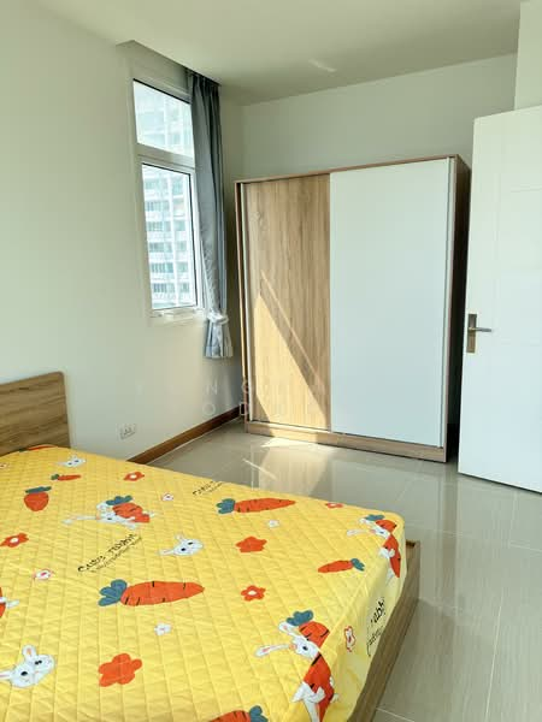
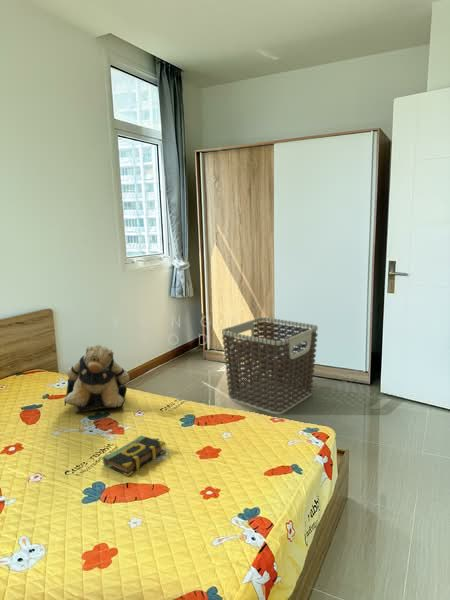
+ clothes hamper (270, 362)
+ teddy bear (92, 372)
+ book (138, 451)
